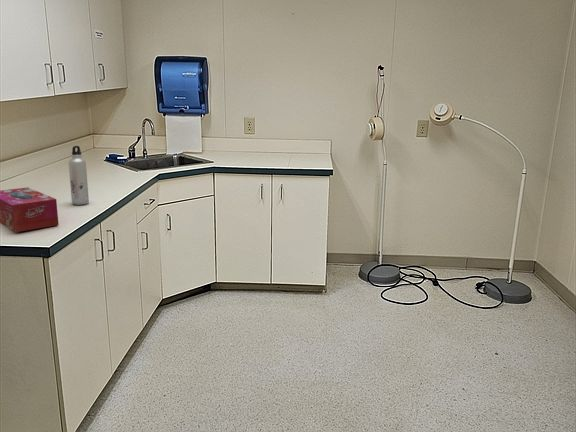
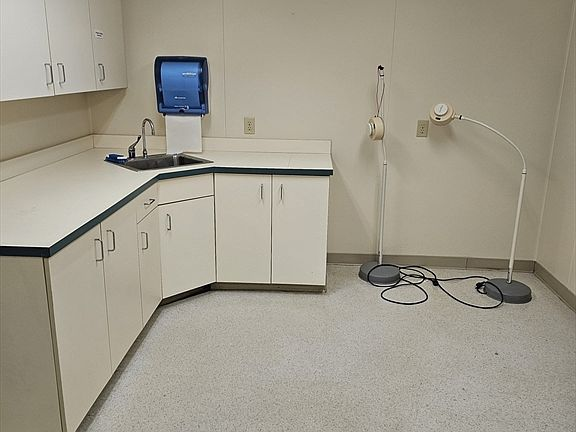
- tissue box (22, 208)
- water bottle (78, 174)
